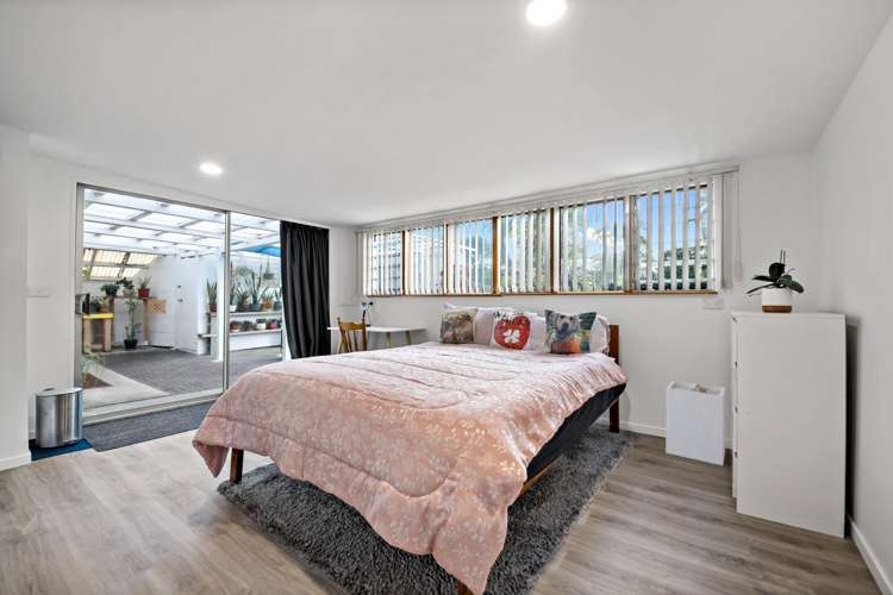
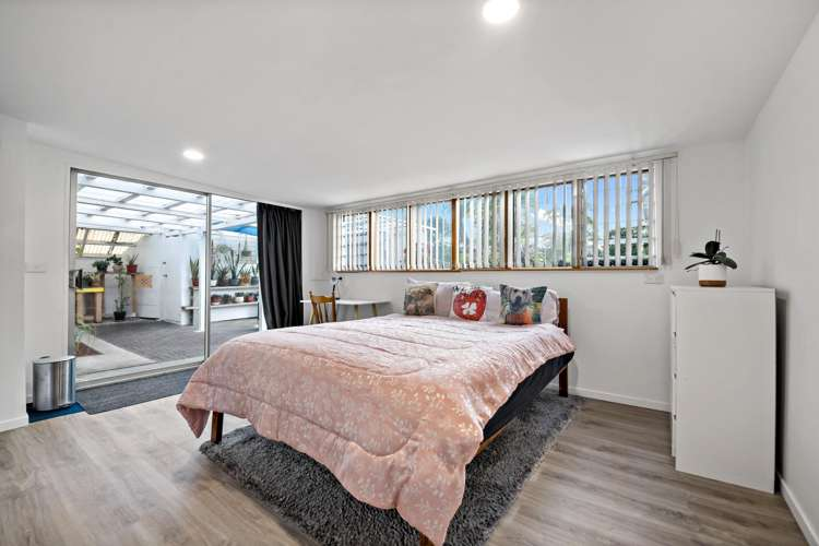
- laundry hamper (695, 419)
